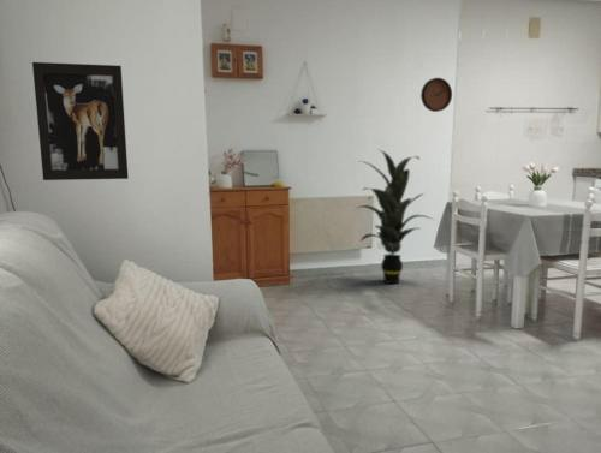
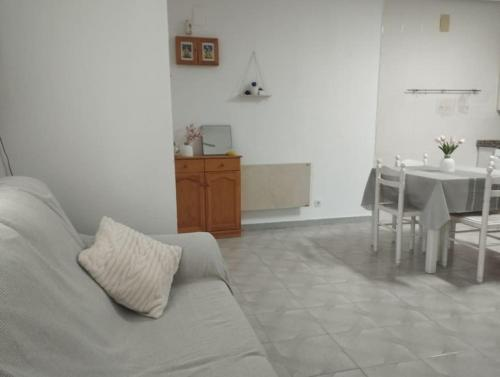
- clock (436, 94)
- indoor plant (387, 216)
- wall art (82, 123)
